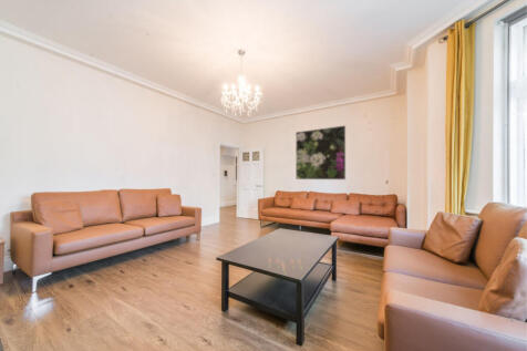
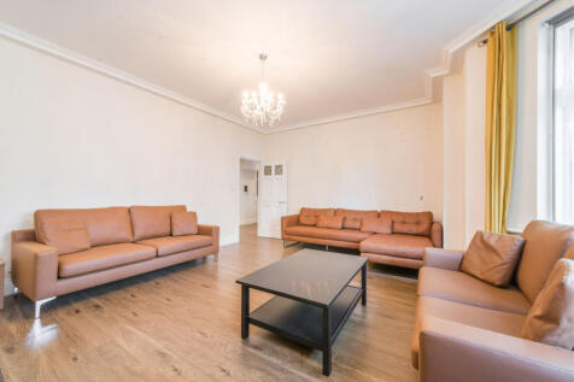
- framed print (319, 154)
